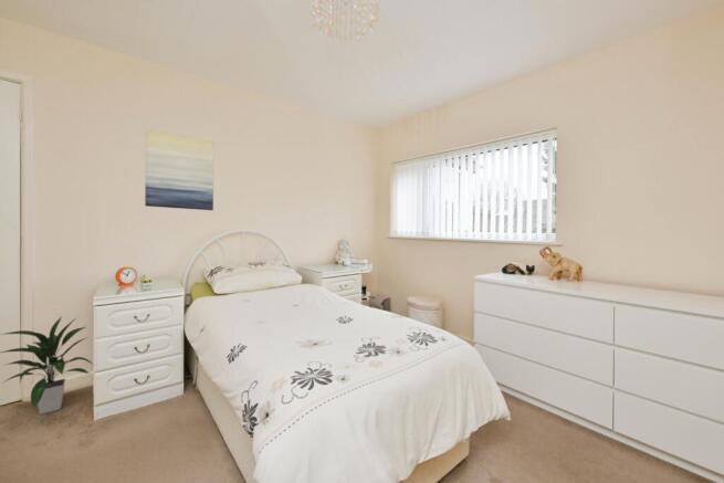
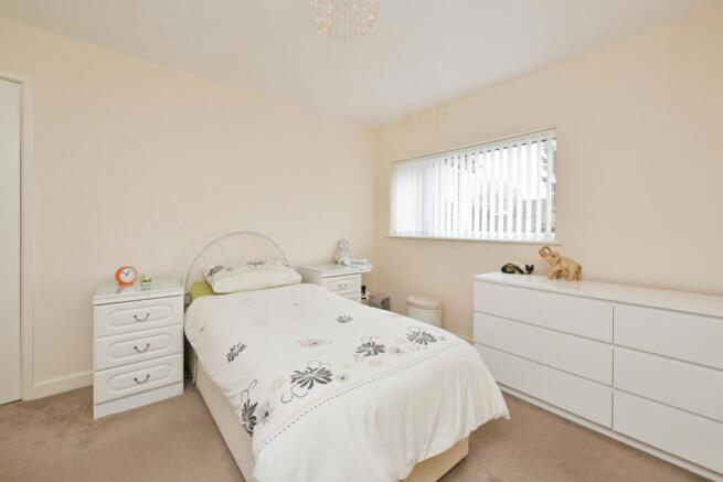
- wall art (181, 171)
- indoor plant (46, 364)
